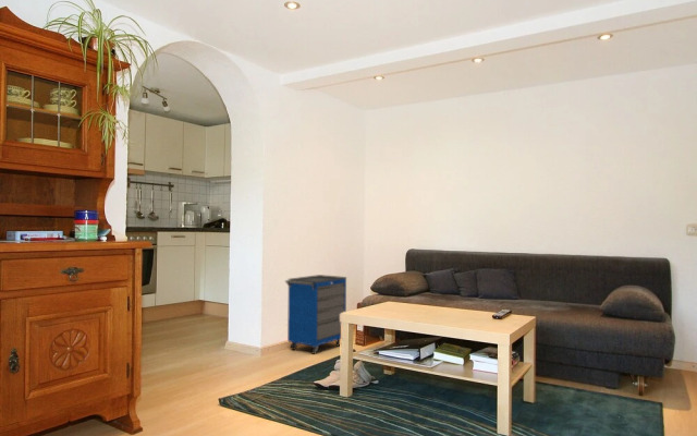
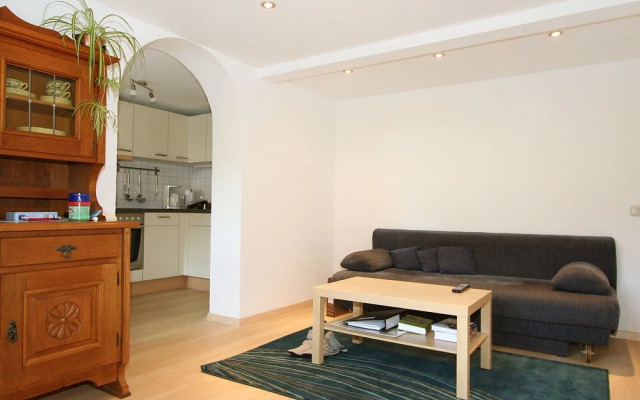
- cabinet (316, 313)
